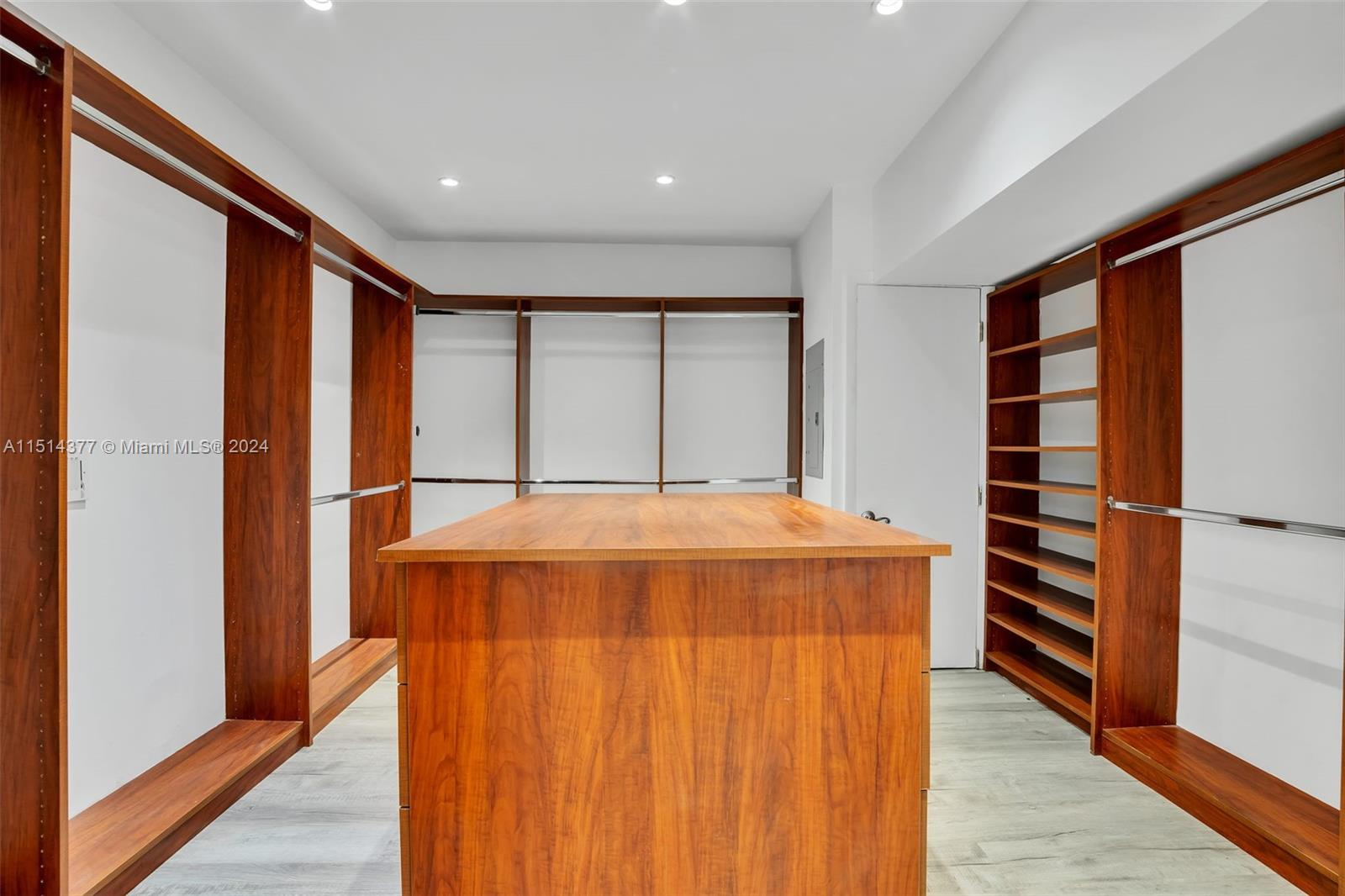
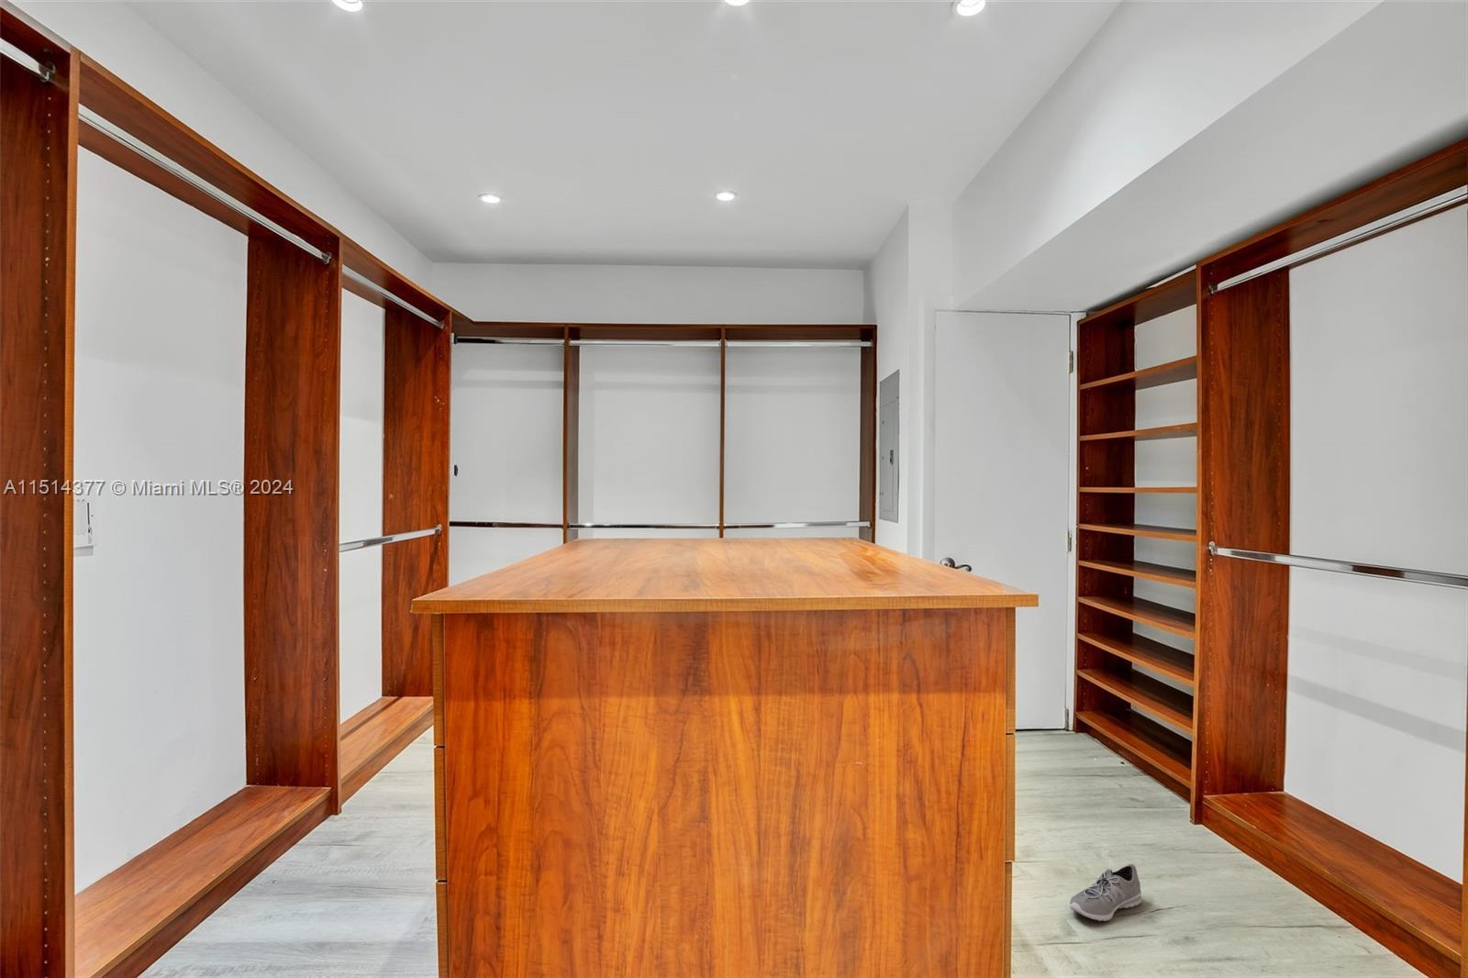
+ sneaker (1102, 888)
